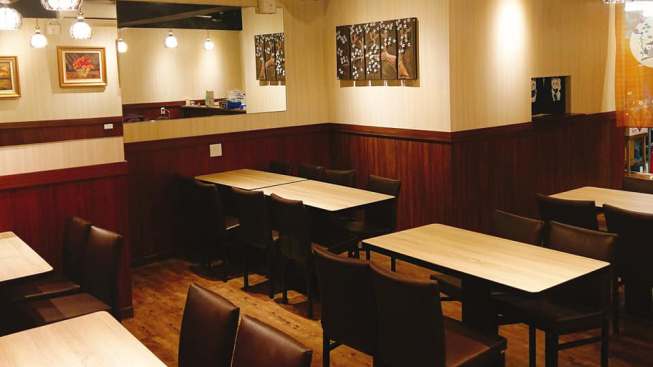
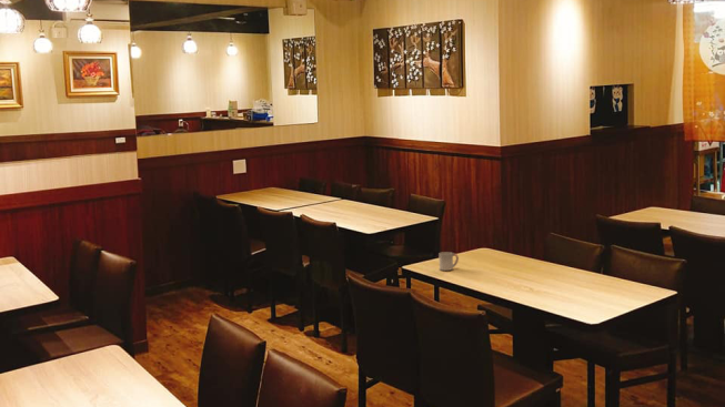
+ cup (449, 261)
